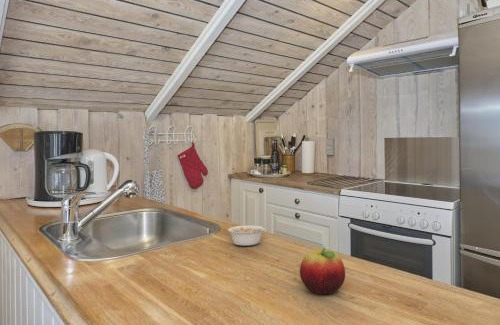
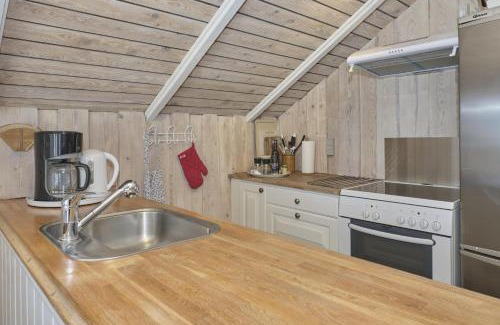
- legume (247, 234)
- fruit (322, 269)
